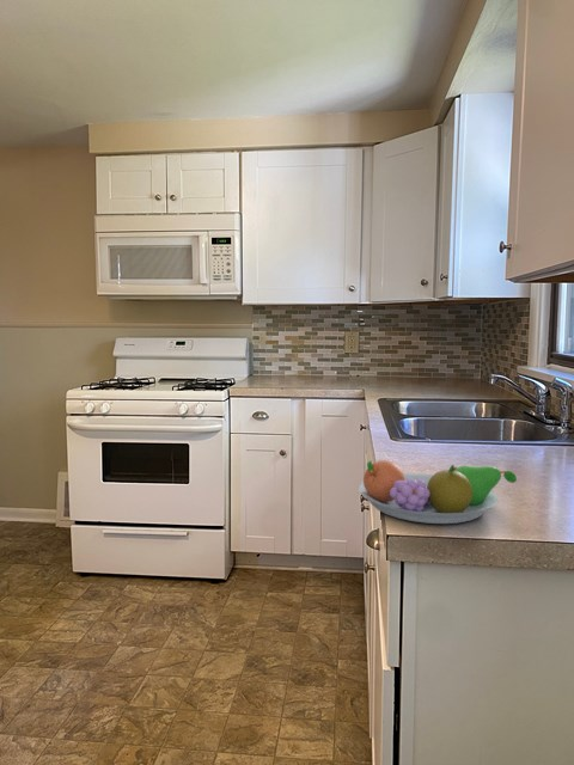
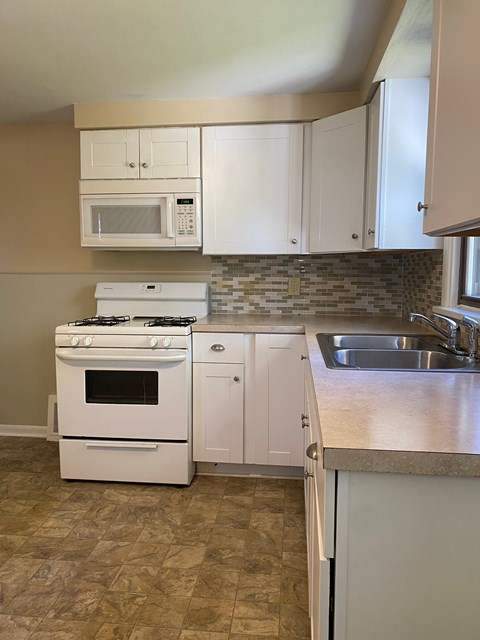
- fruit bowl (432, 479)
